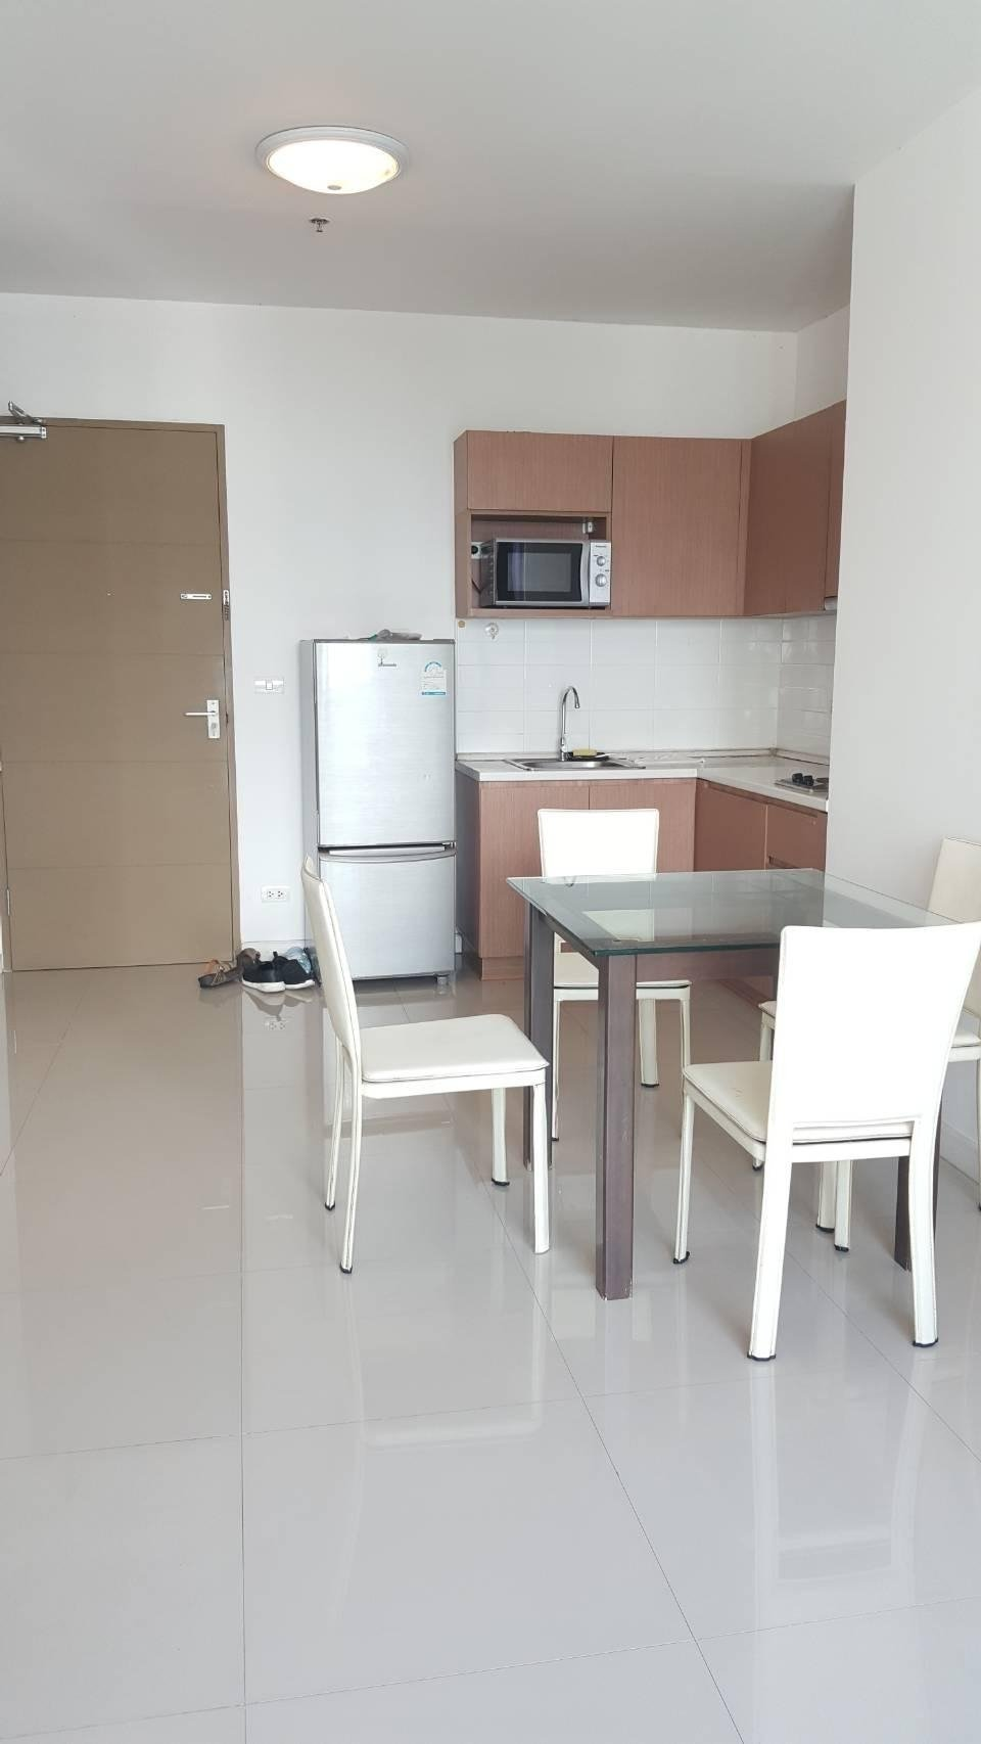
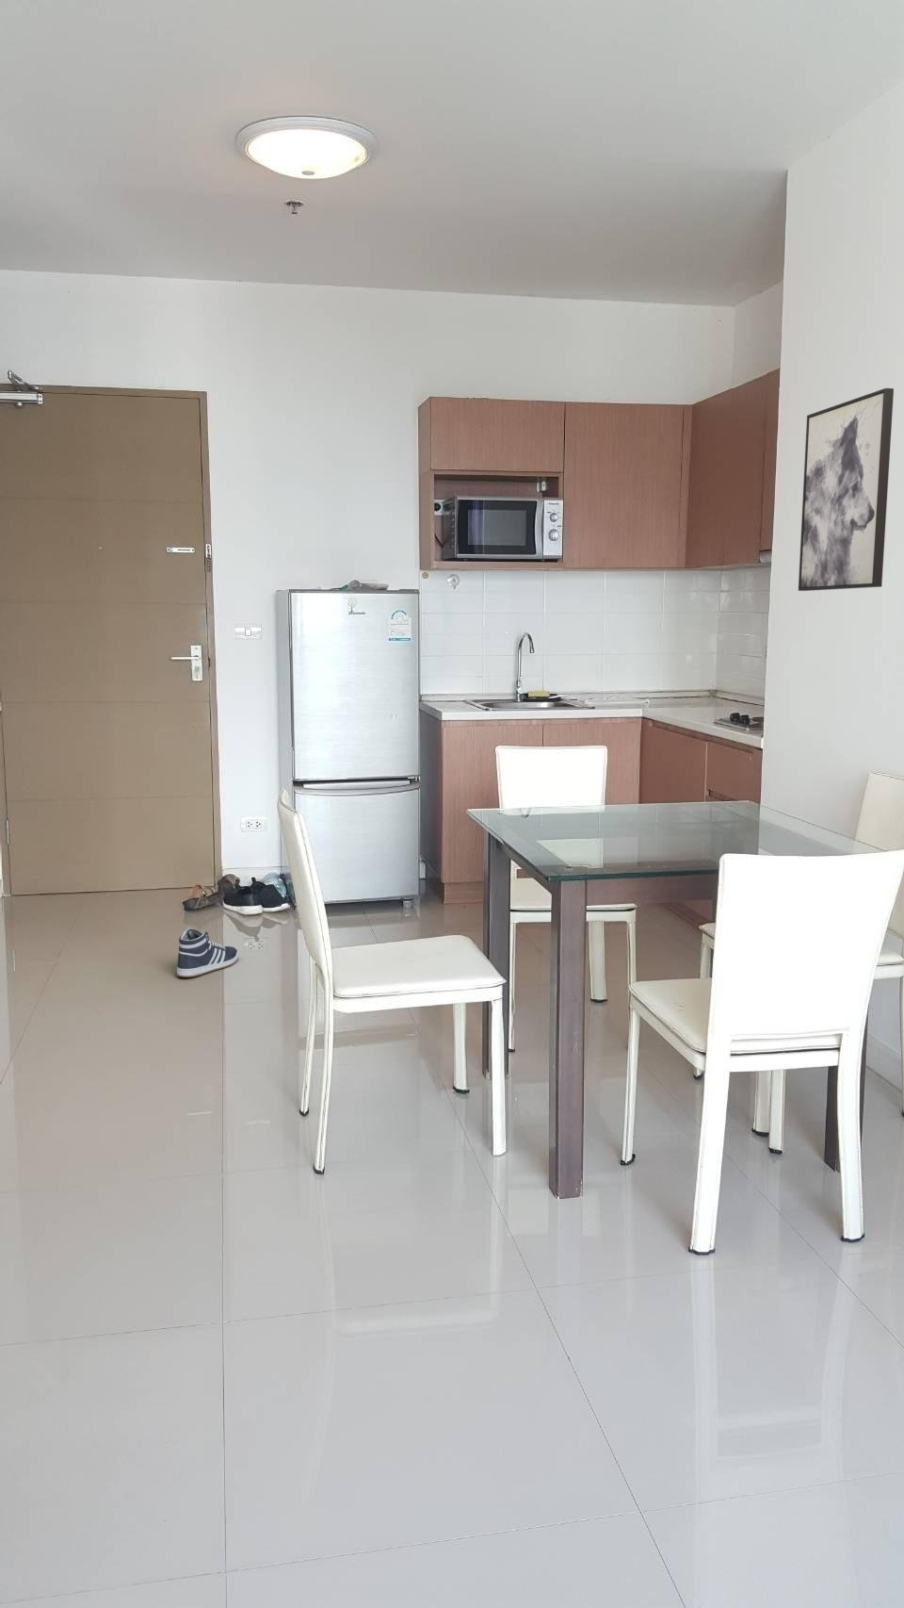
+ sneaker (209, 946)
+ wall art (842, 497)
